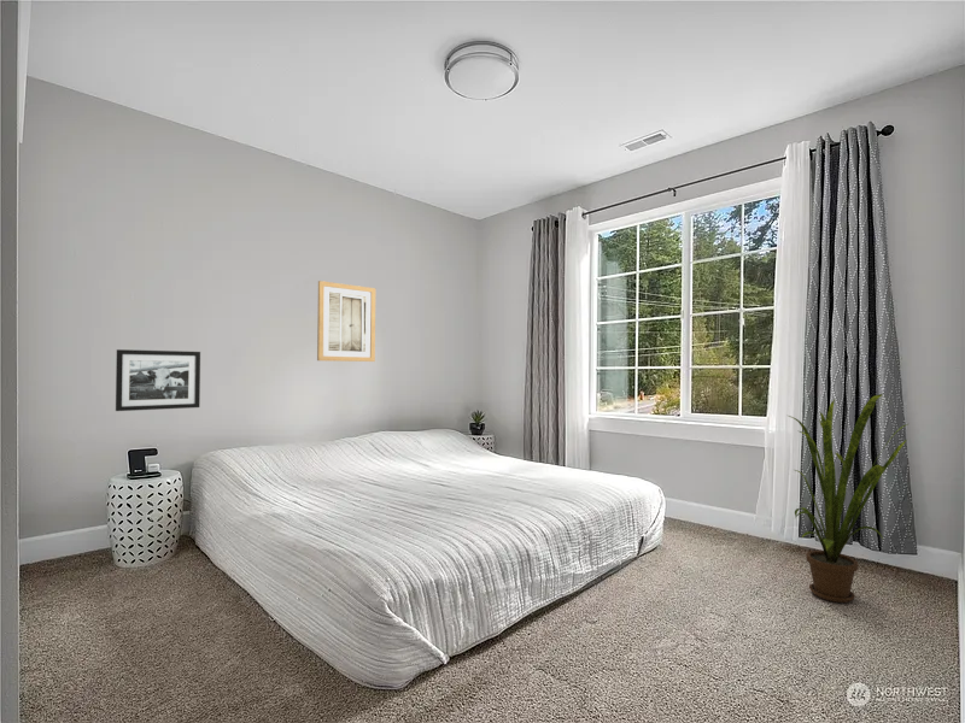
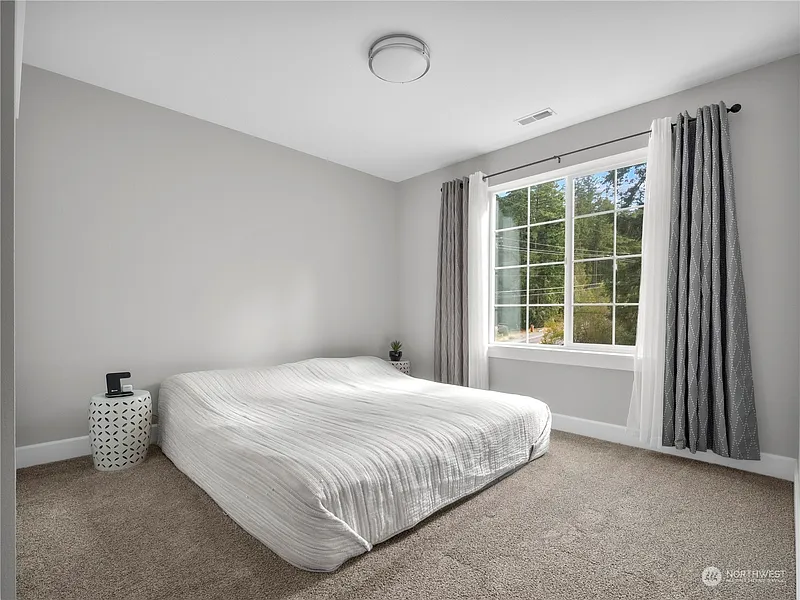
- picture frame (159, 380)
- wall art (347, 323)
- house plant (835, 493)
